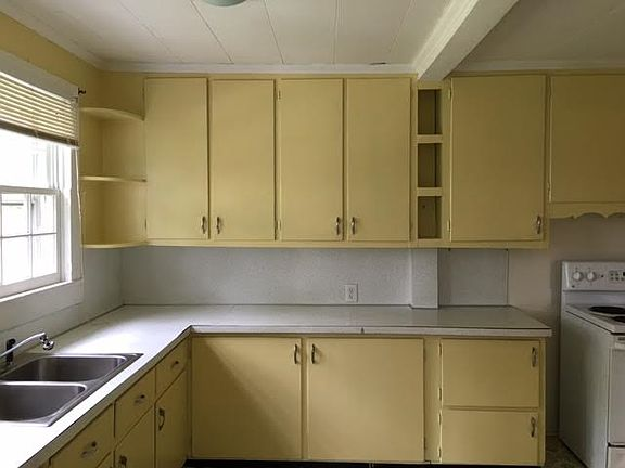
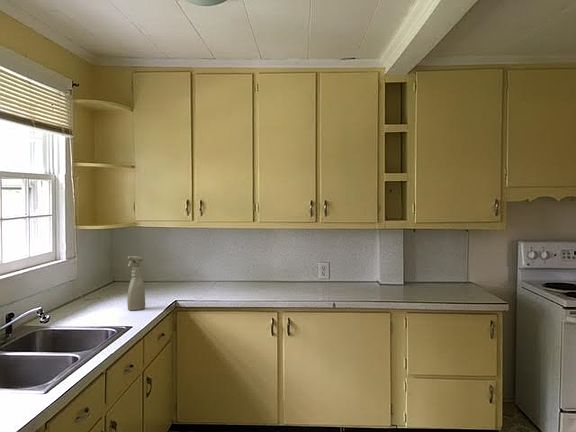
+ spray bottle (136, 282)
